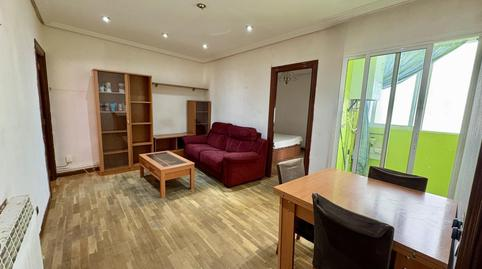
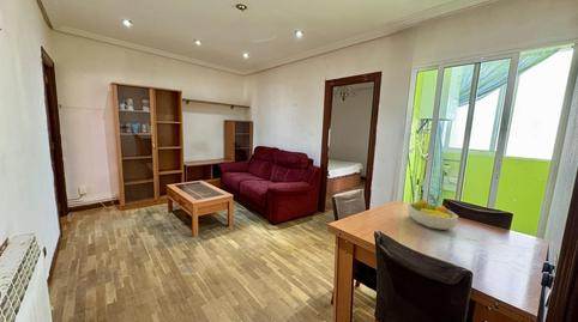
+ fruit bowl (431, 213)
